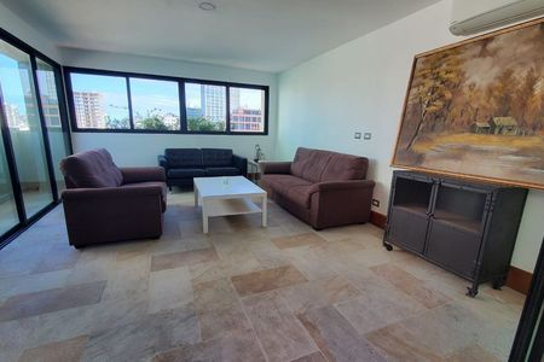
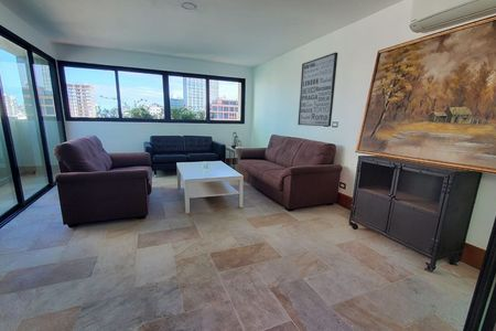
+ wall art (315, 93)
